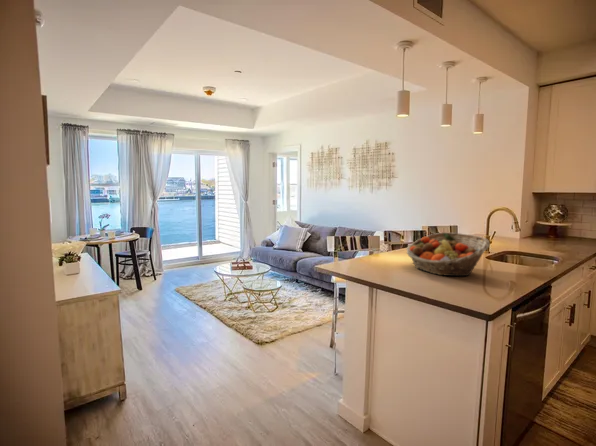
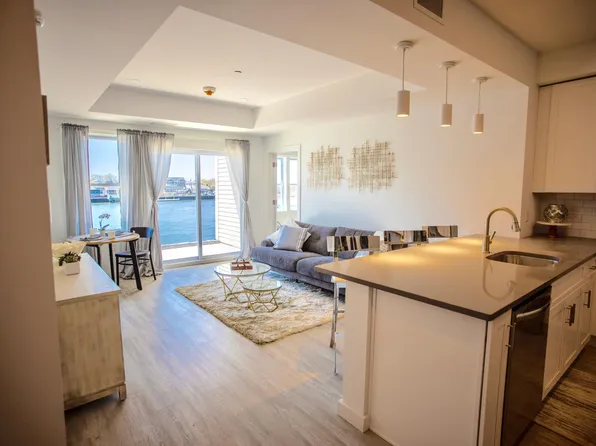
- fruit basket (445, 252)
